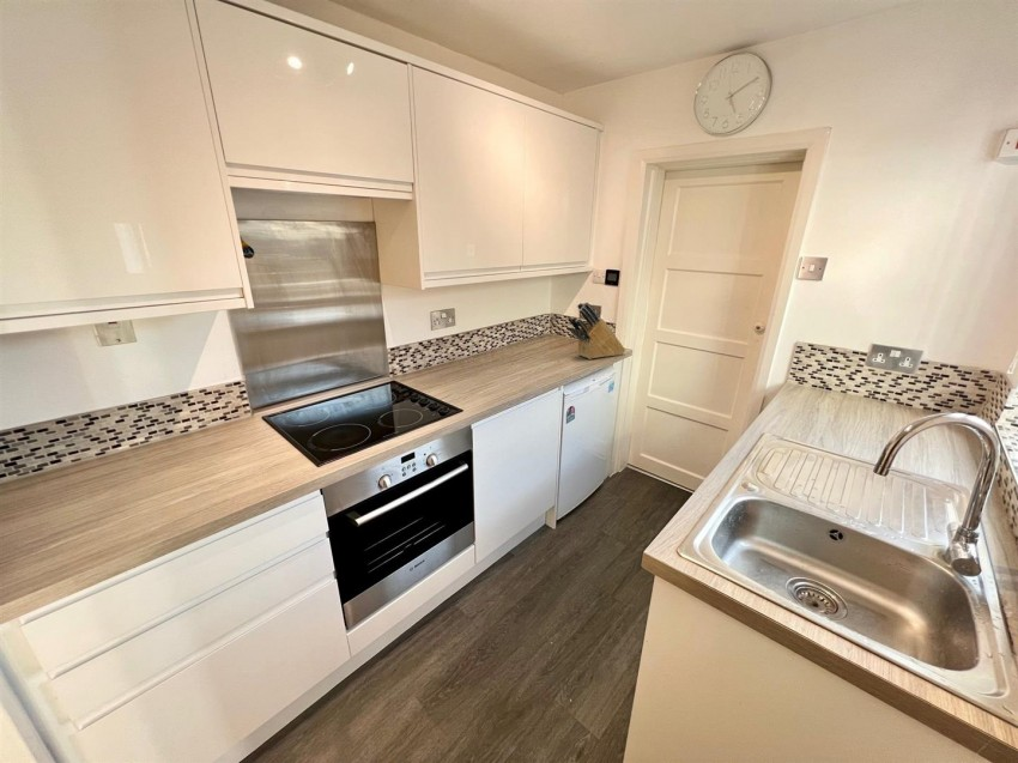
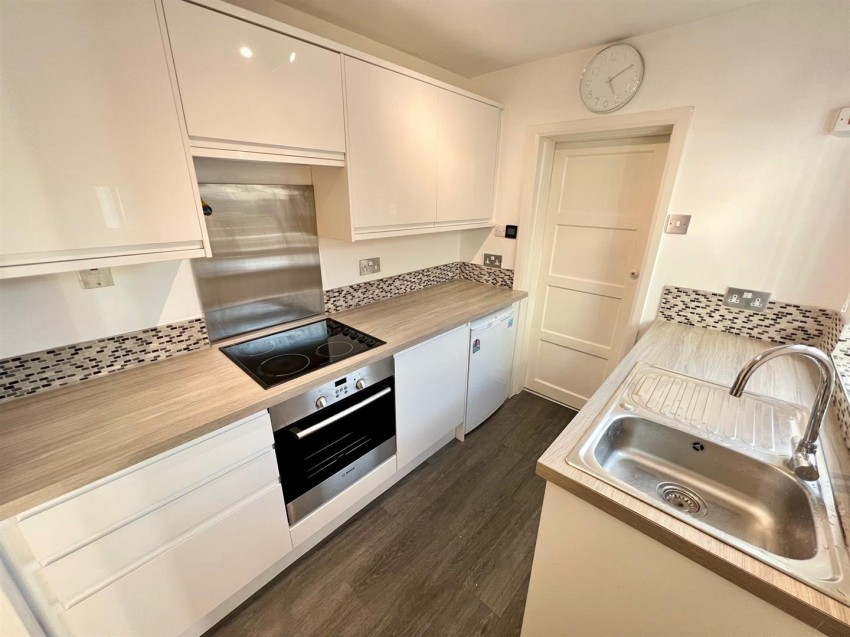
- knife block (596, 328)
